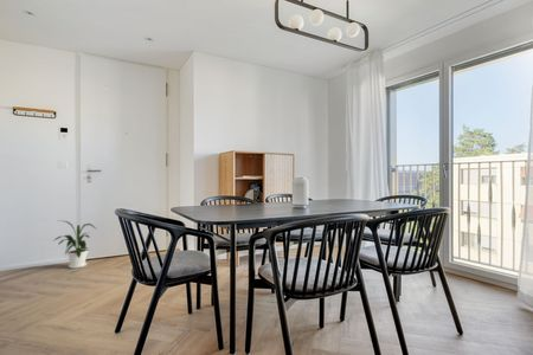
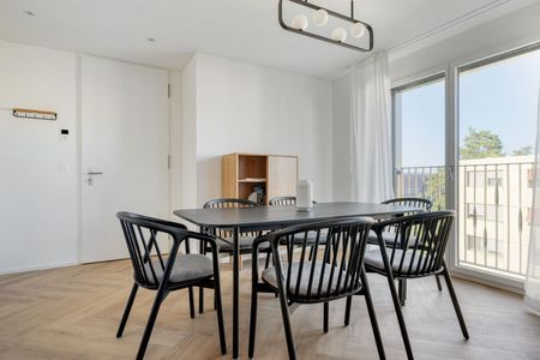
- house plant (75, 243)
